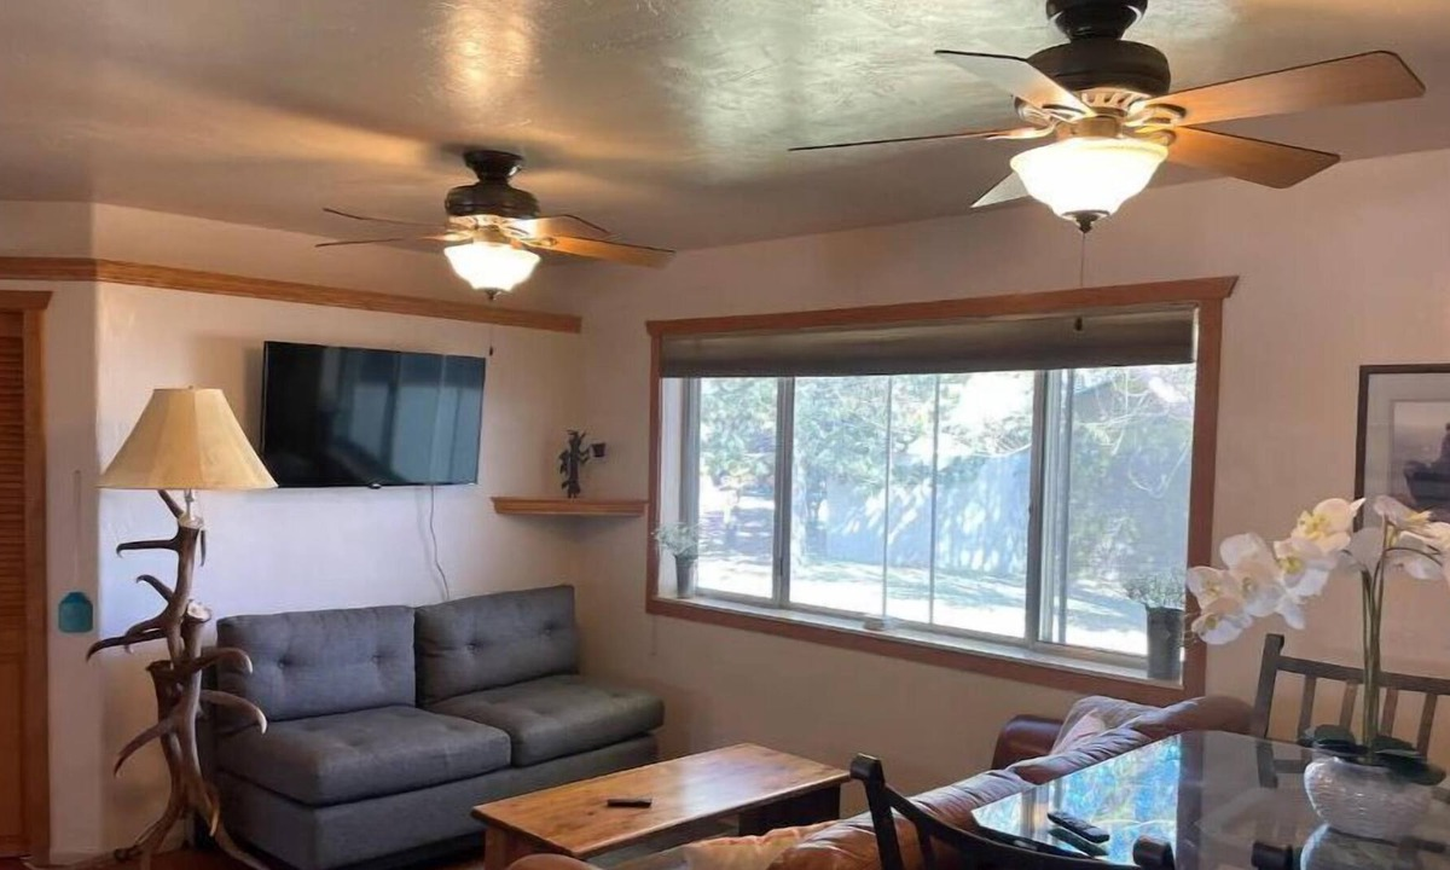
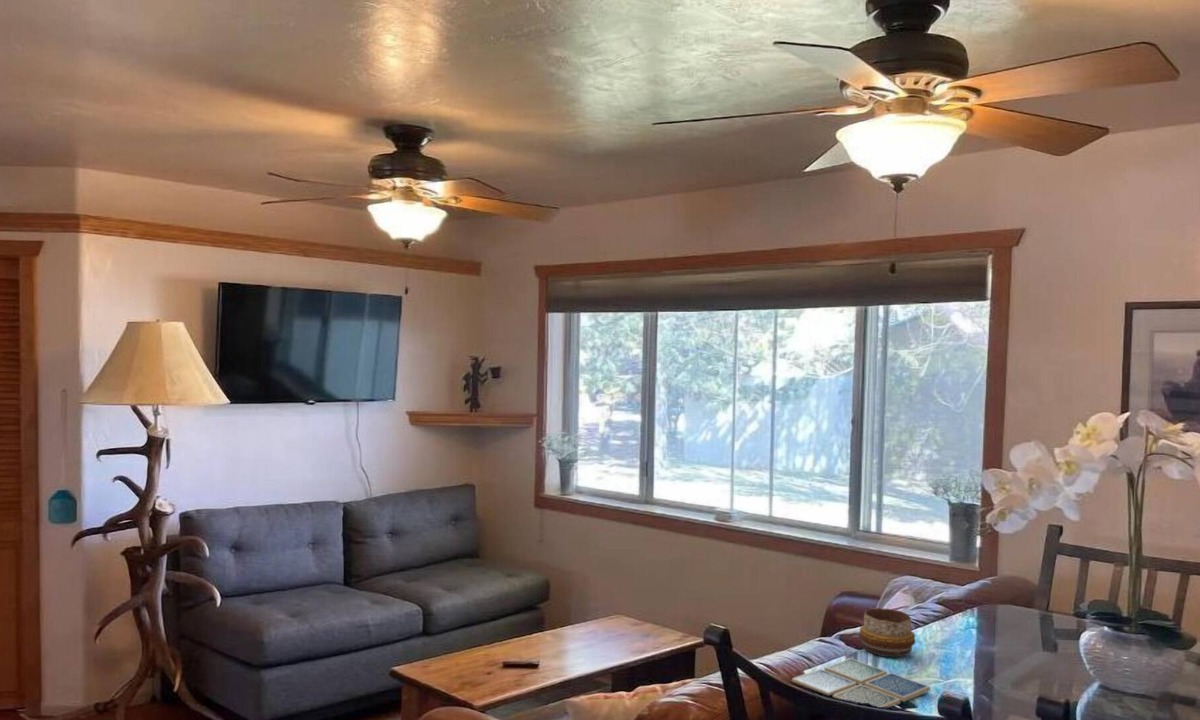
+ drink coaster (860, 684)
+ decorative bowl (887, 632)
